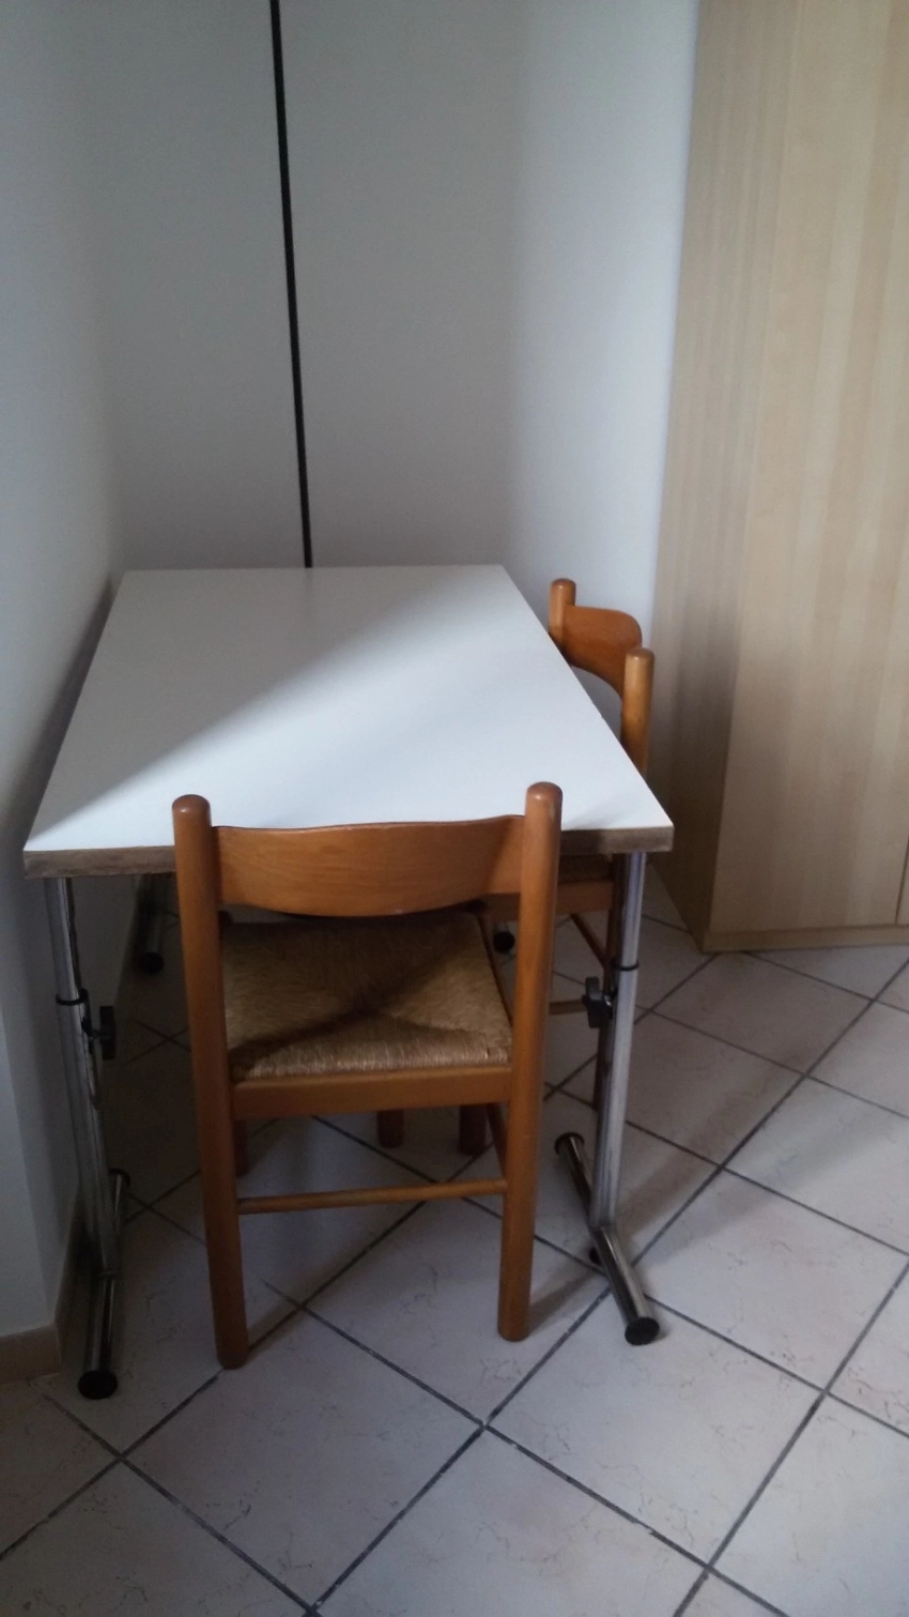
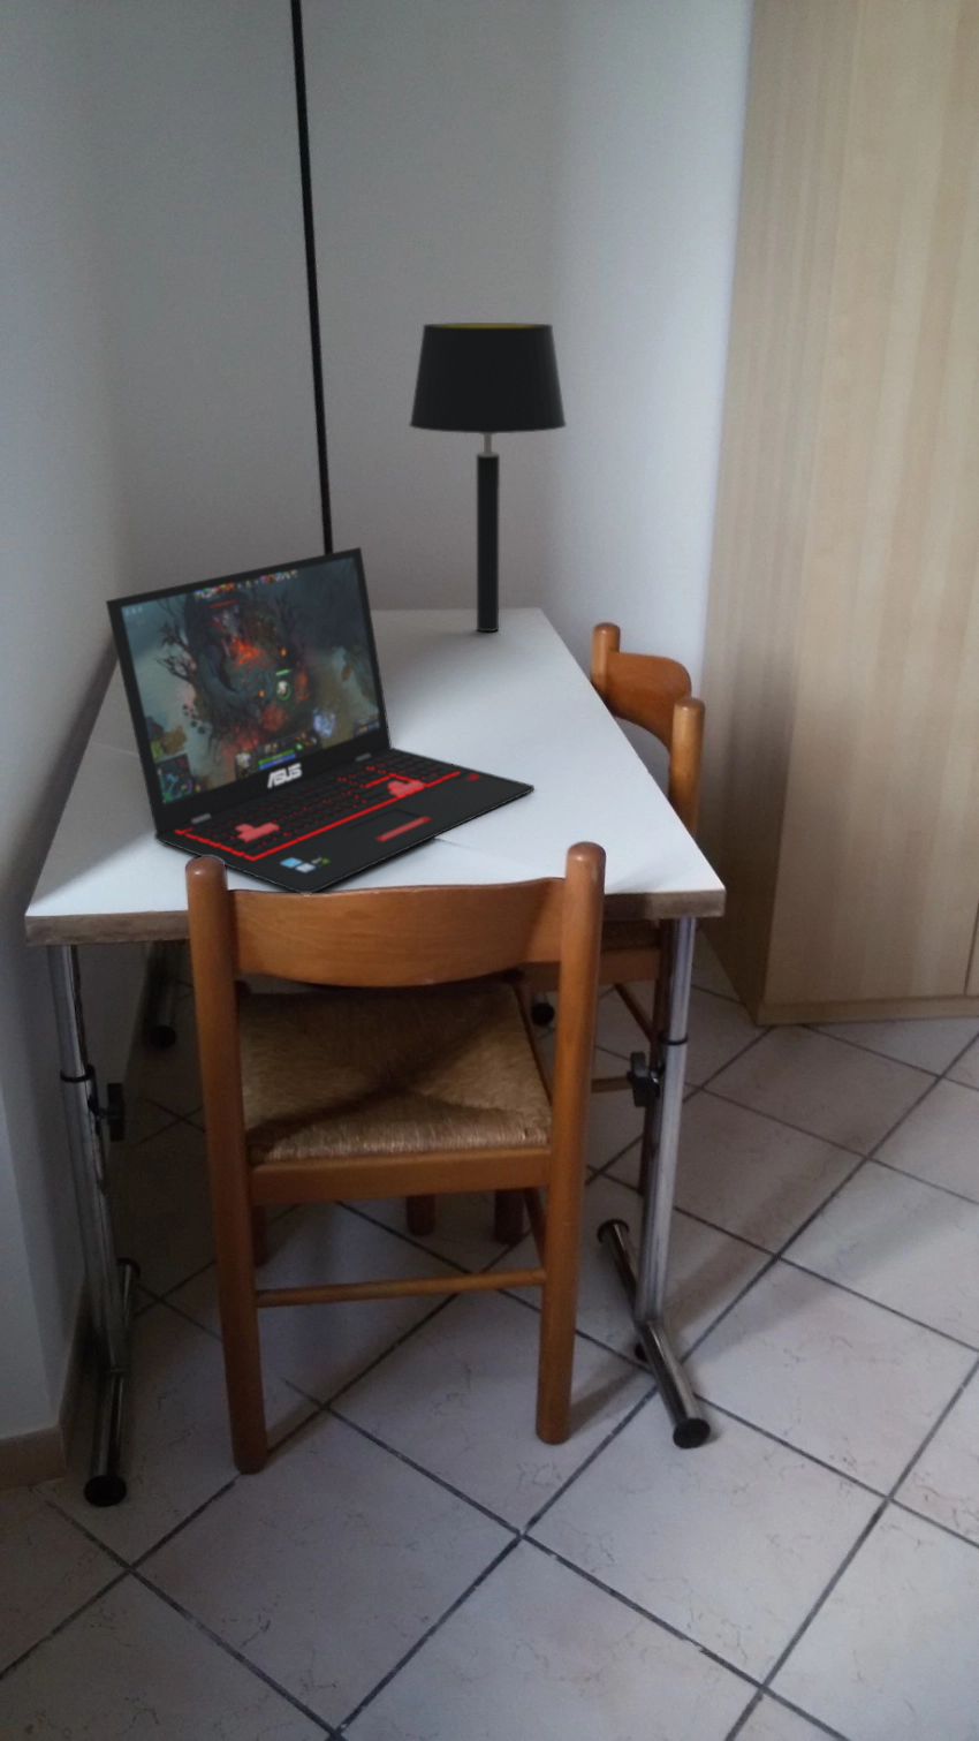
+ table lamp (488, 483)
+ laptop (335, 705)
